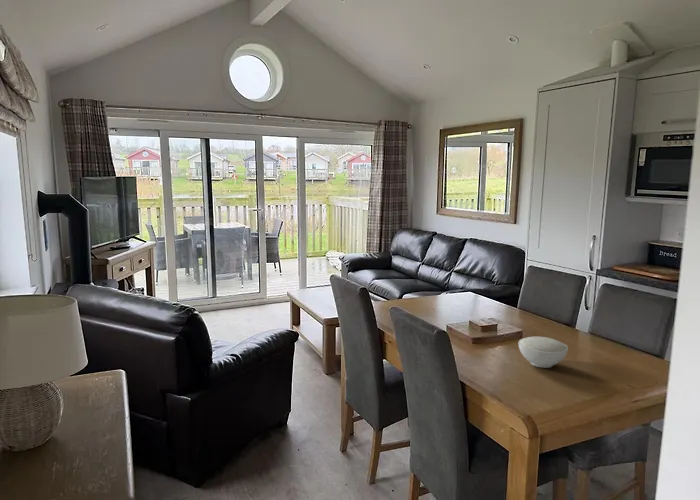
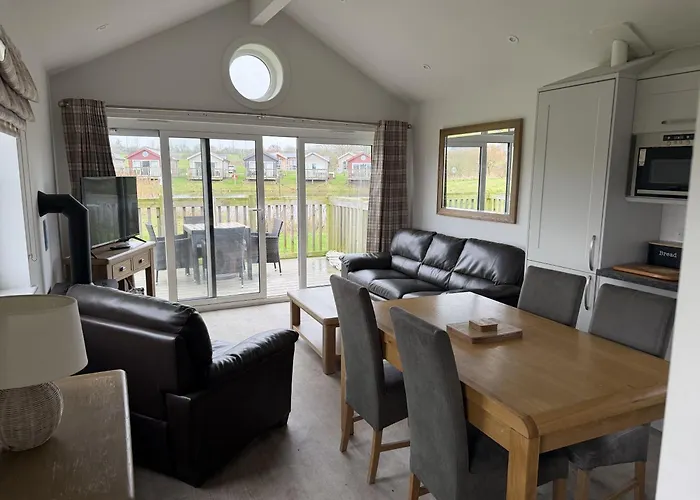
- bowl (542, 351)
